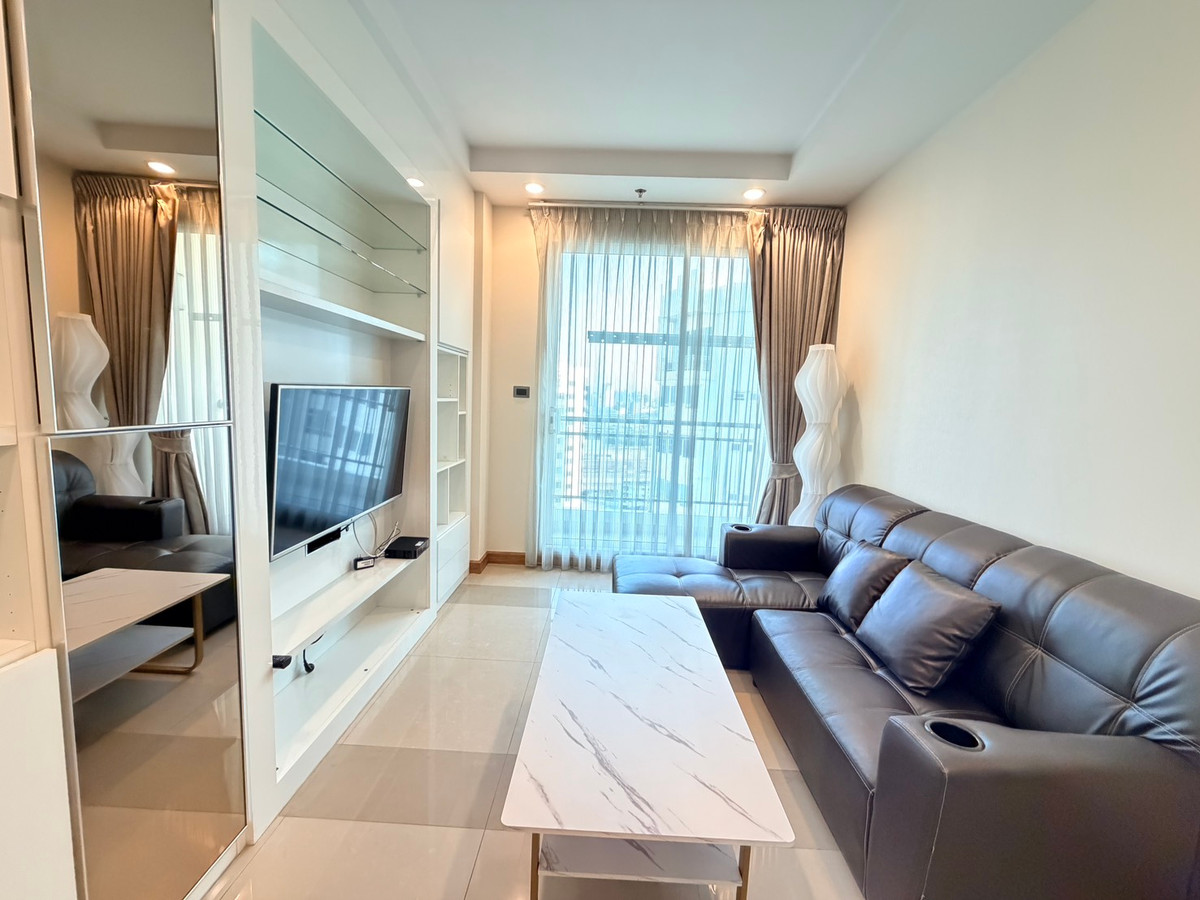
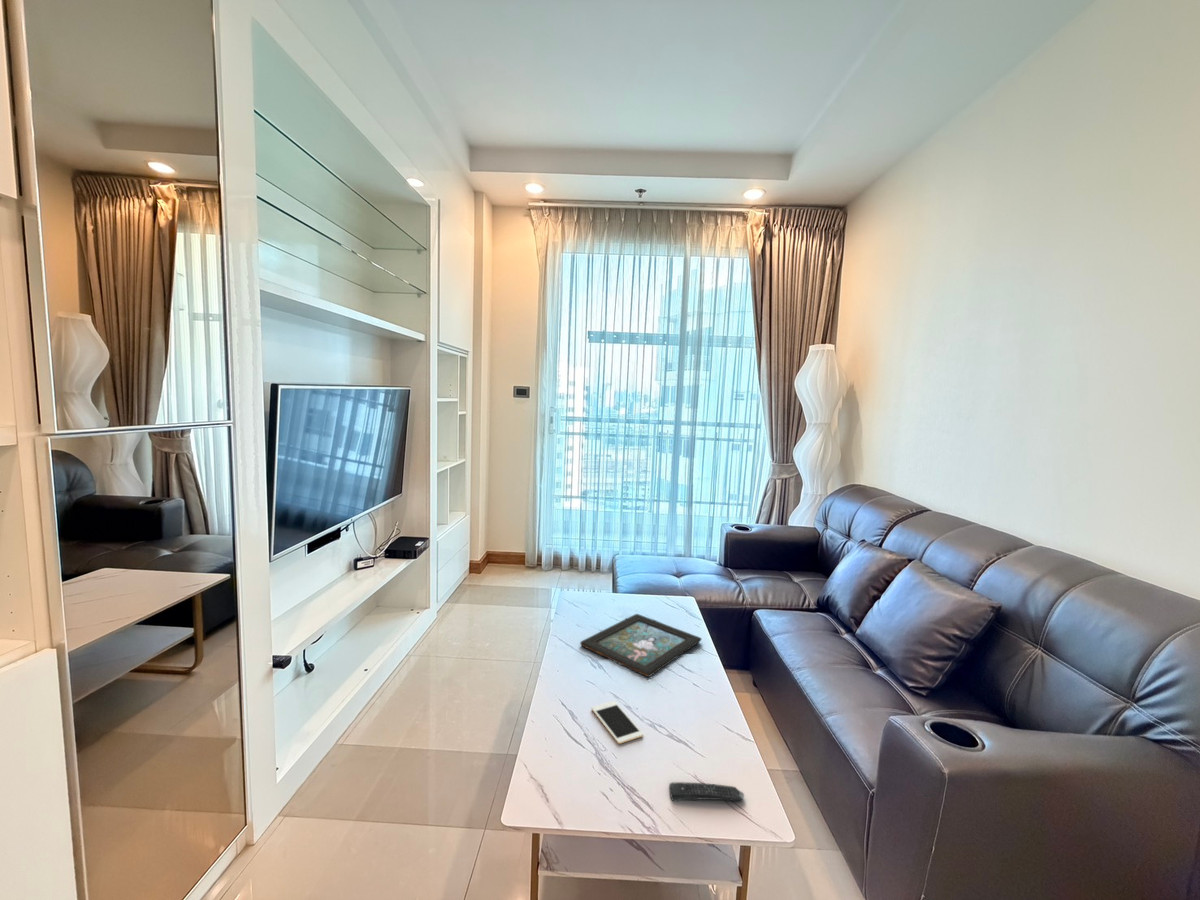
+ cell phone (616, 721)
+ decorative tray (641, 641)
+ remote control (706, 792)
